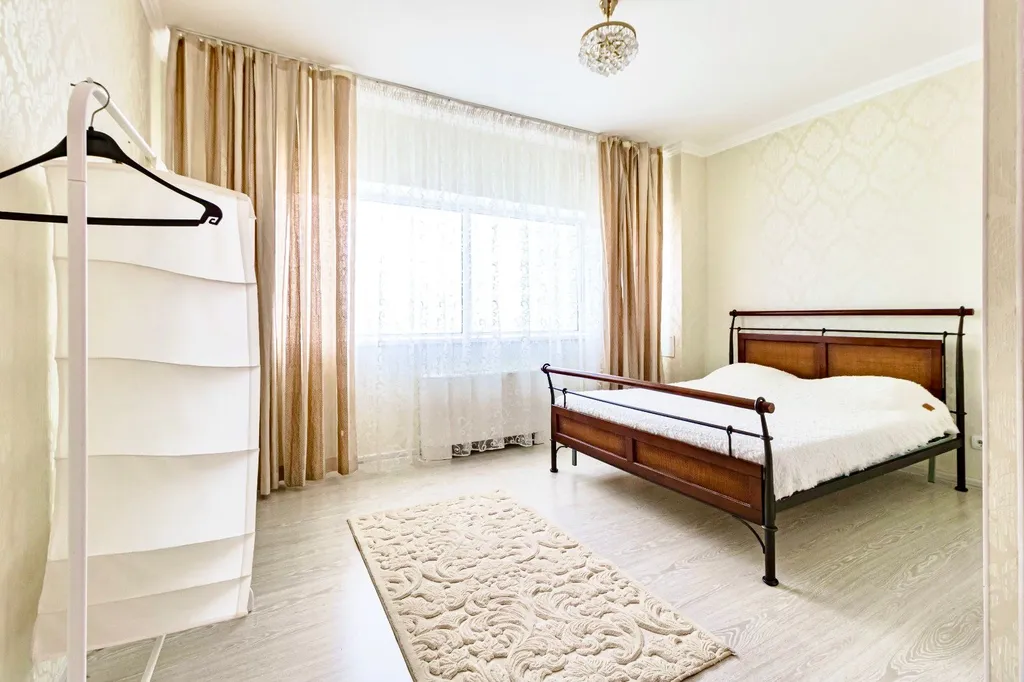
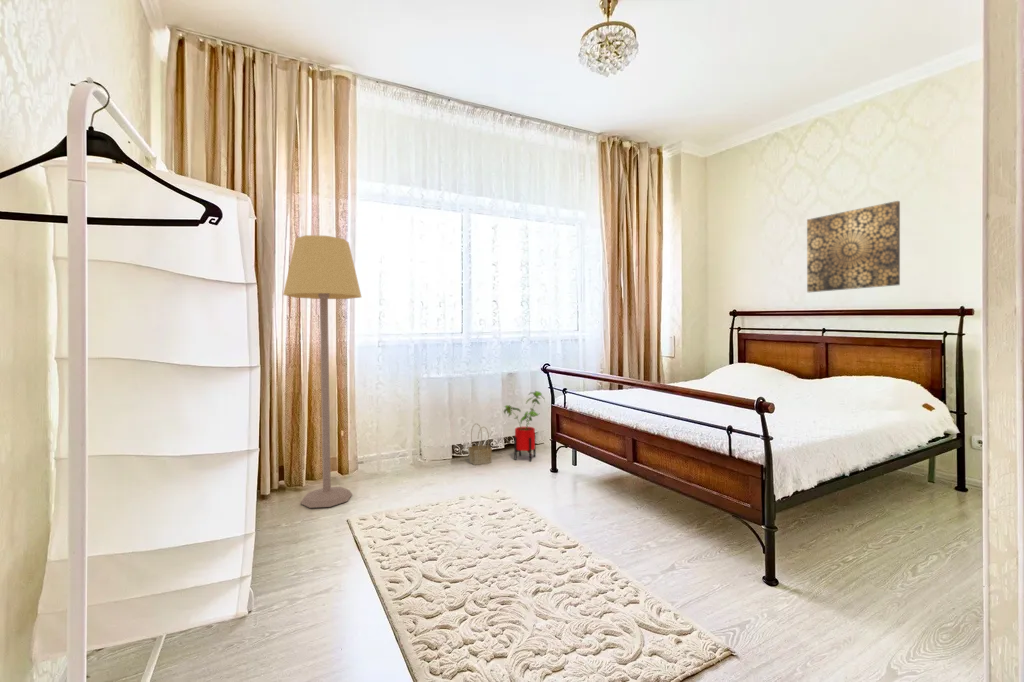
+ basket (481, 443)
+ lamp (325, 370)
+ wall art (850, 250)
+ house plant (527, 424)
